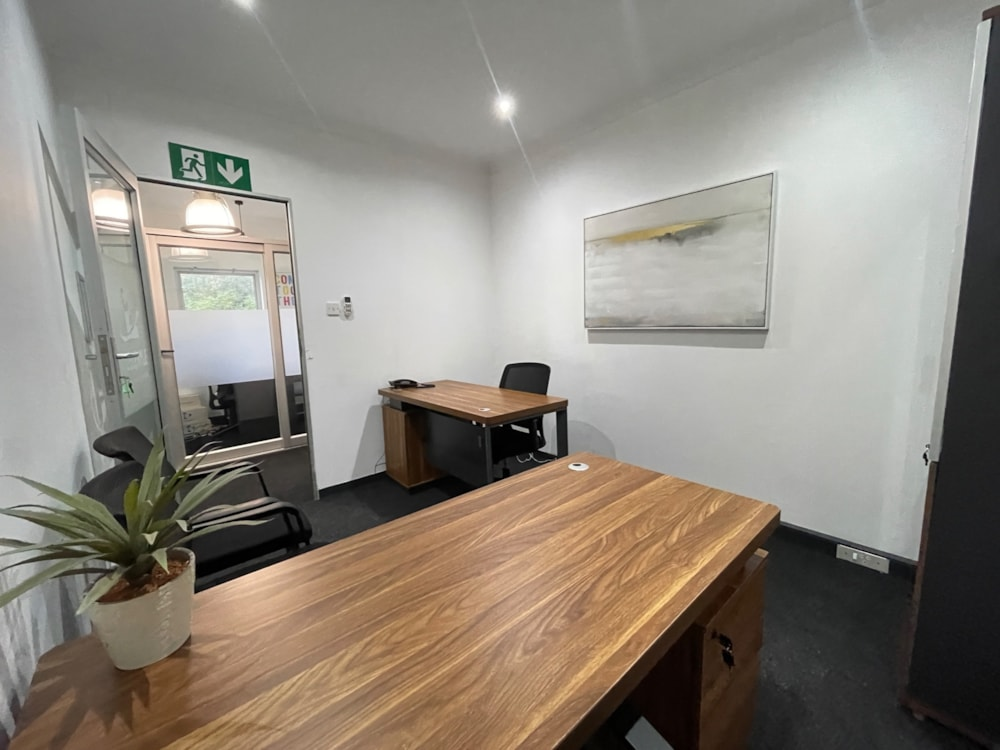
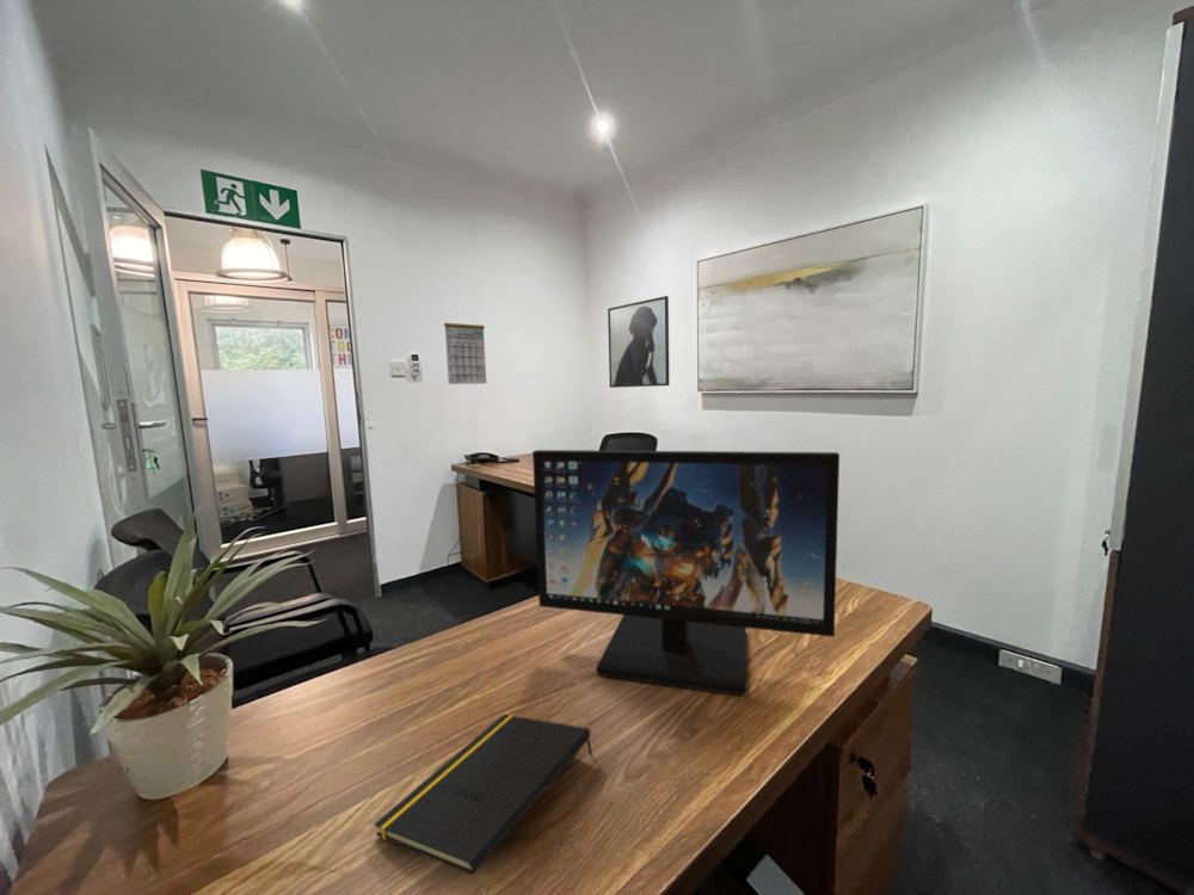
+ notepad (491, 777)
+ computer monitor (676, 553)
+ calendar (466, 346)
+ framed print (636, 345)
